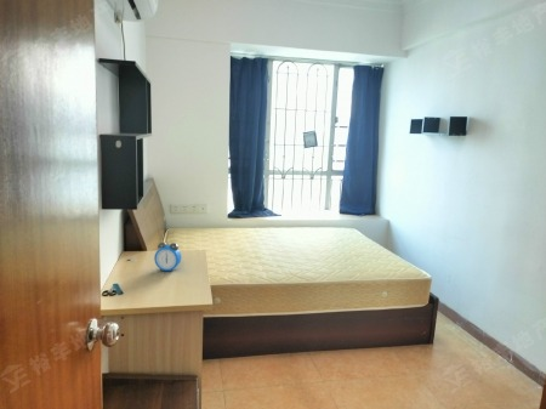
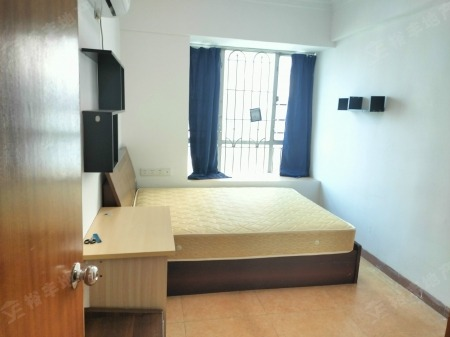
- alarm clock (167, 256)
